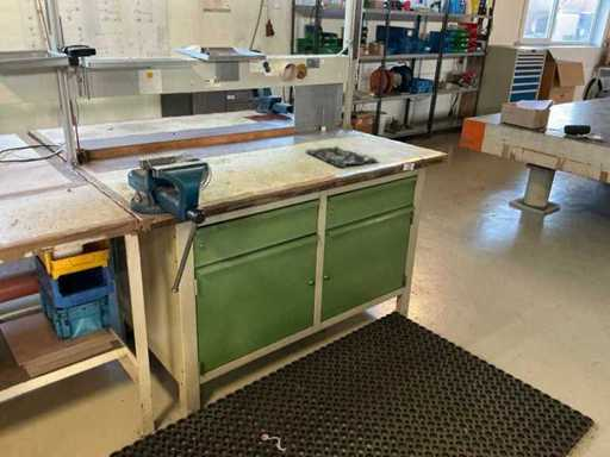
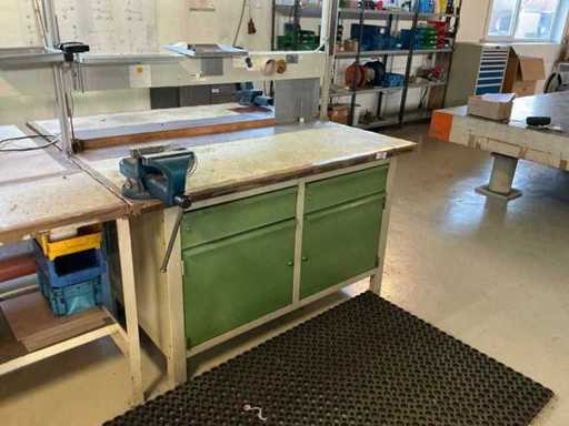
- aerial map (341, 154)
